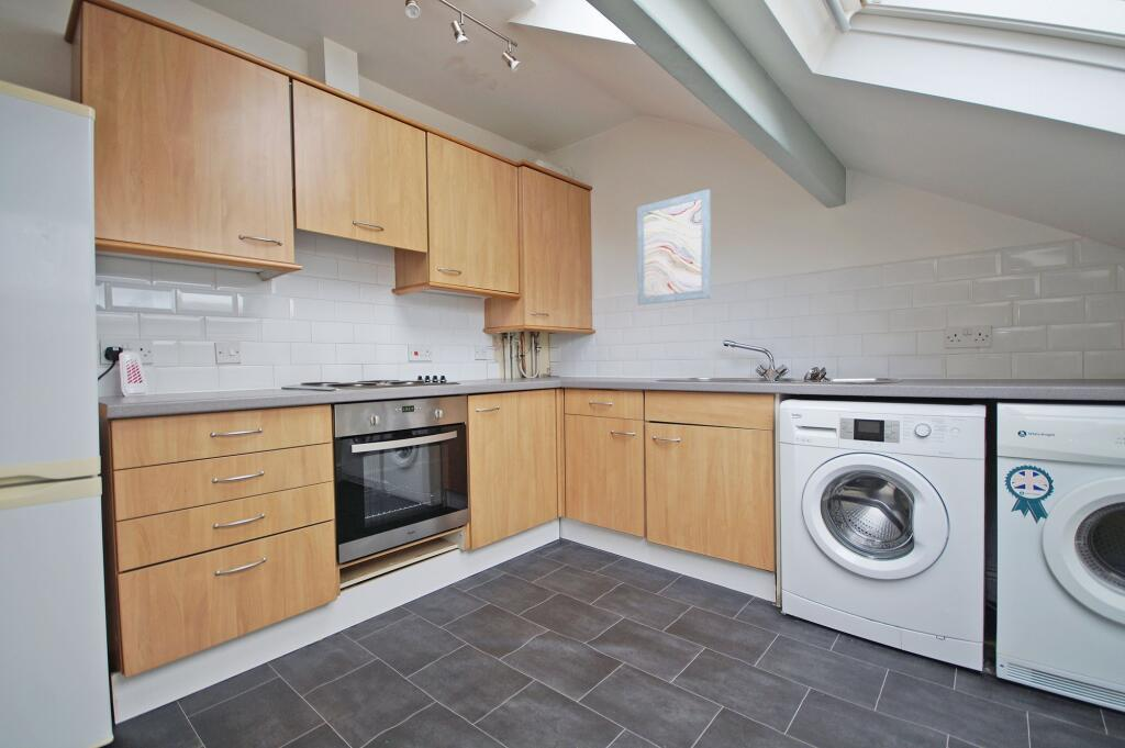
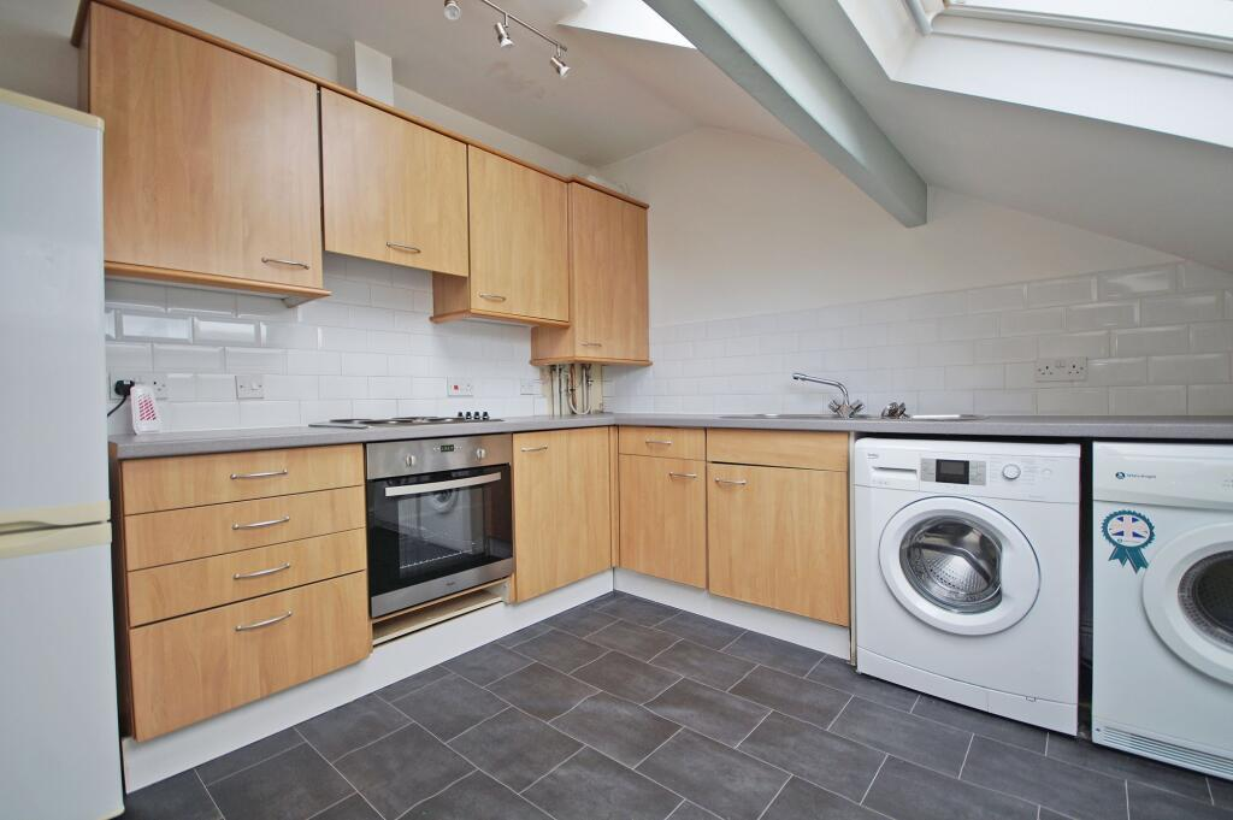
- wall art (672, 249)
